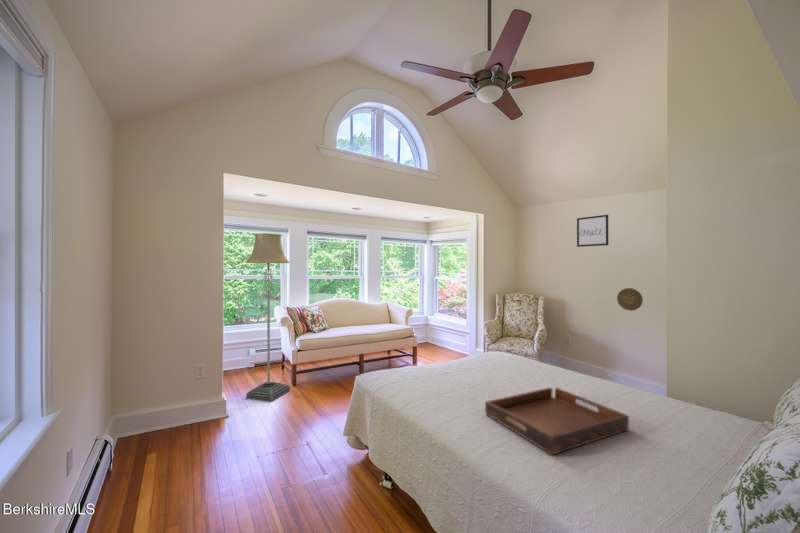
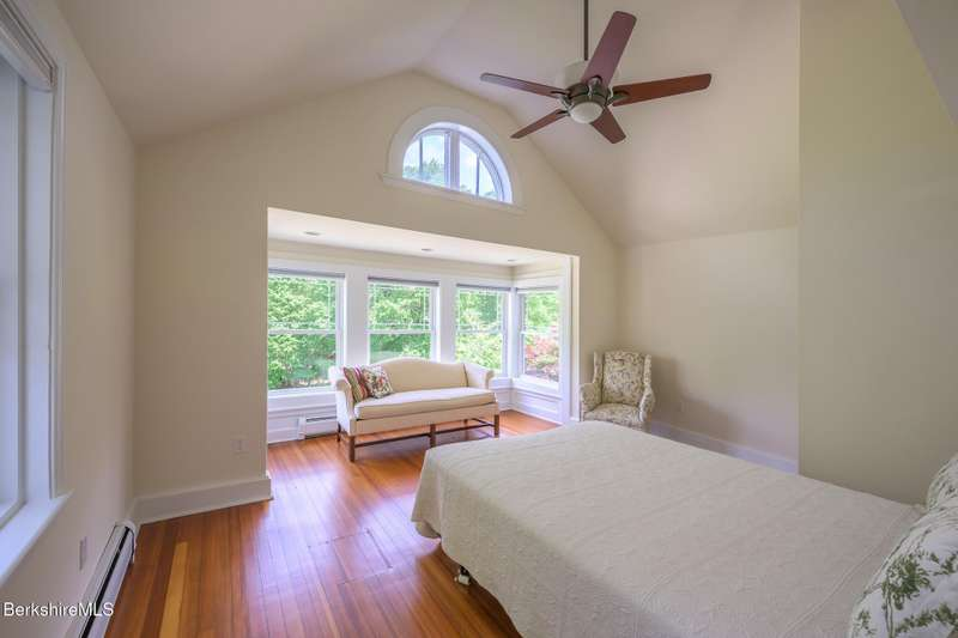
- floor lamp (268, 314)
- decorative plate (629, 299)
- serving tray (553, 414)
- wall art (592, 231)
